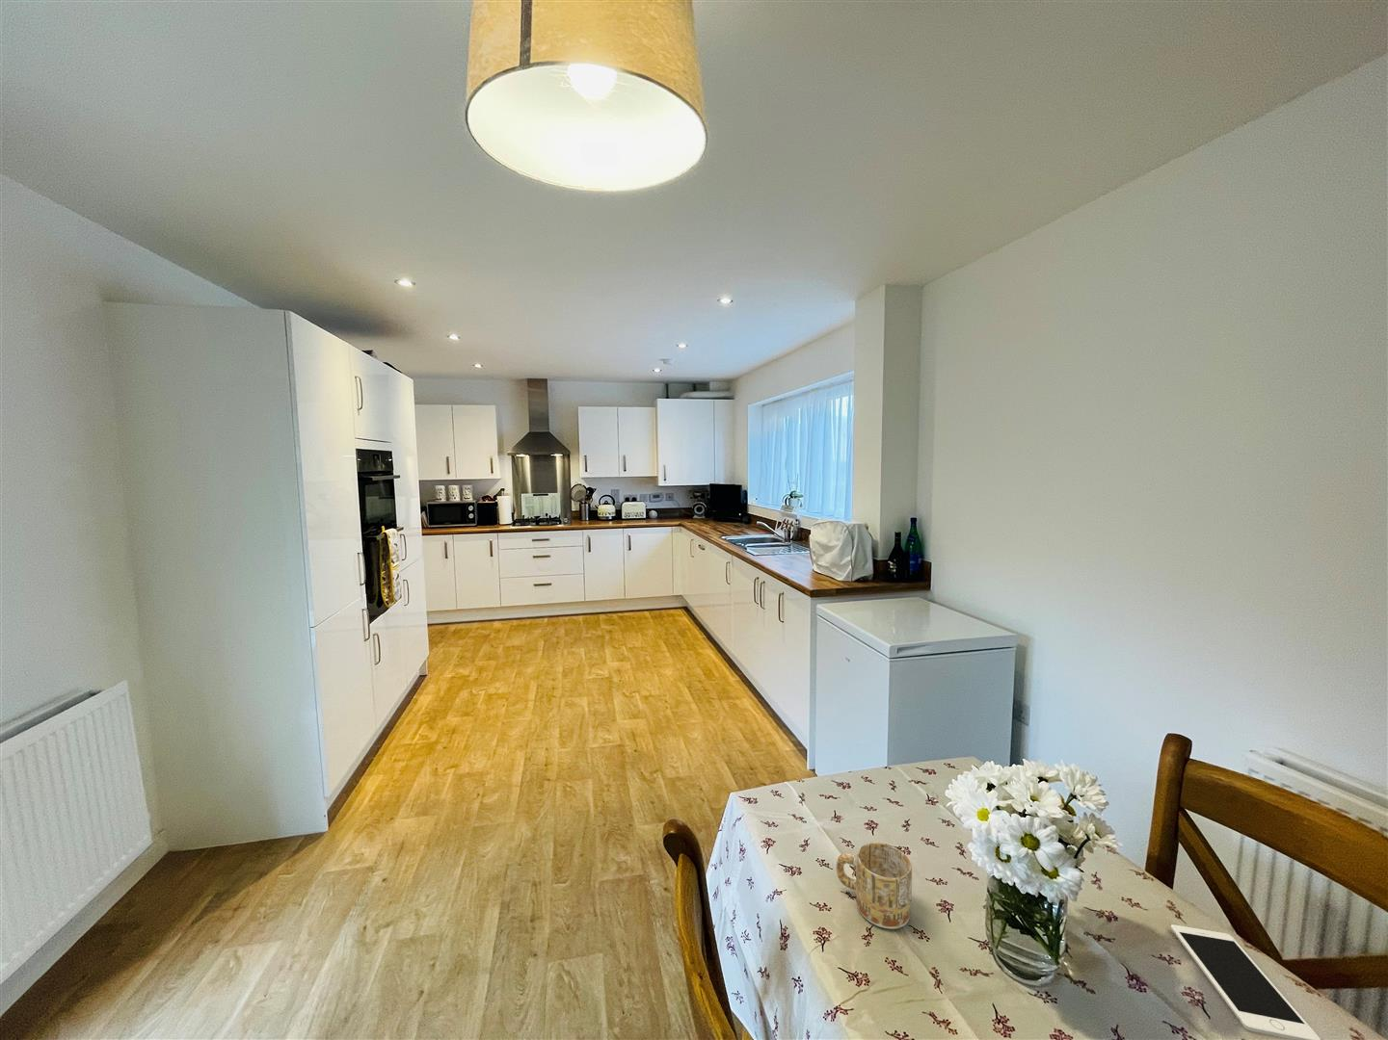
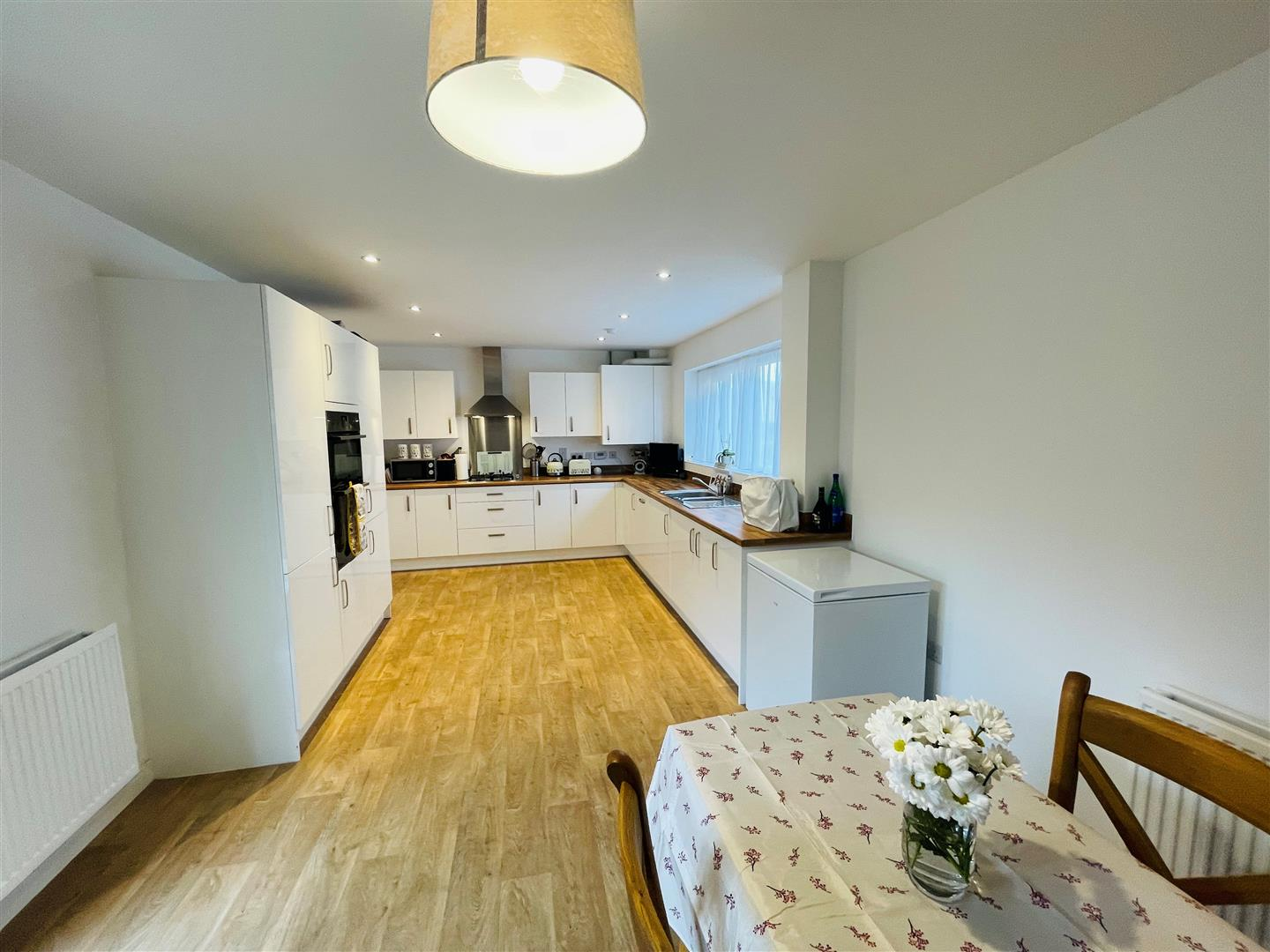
- mug (872, 881)
- cell phone (1237, 978)
